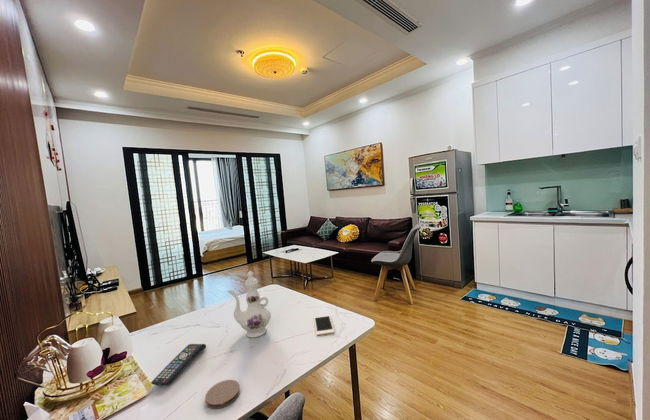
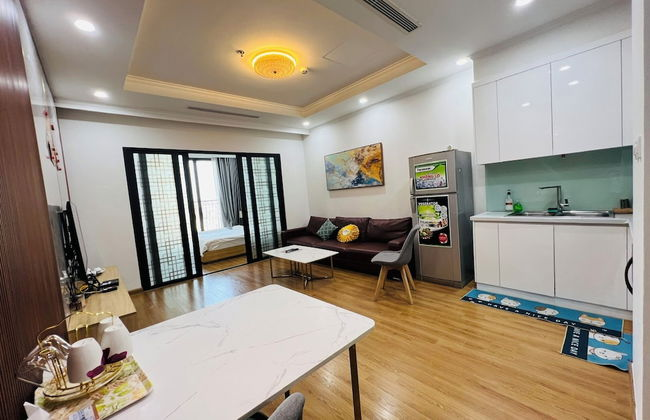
- coaster (223, 393)
- remote control (181, 361)
- cell phone (323, 324)
- chinaware (249, 302)
